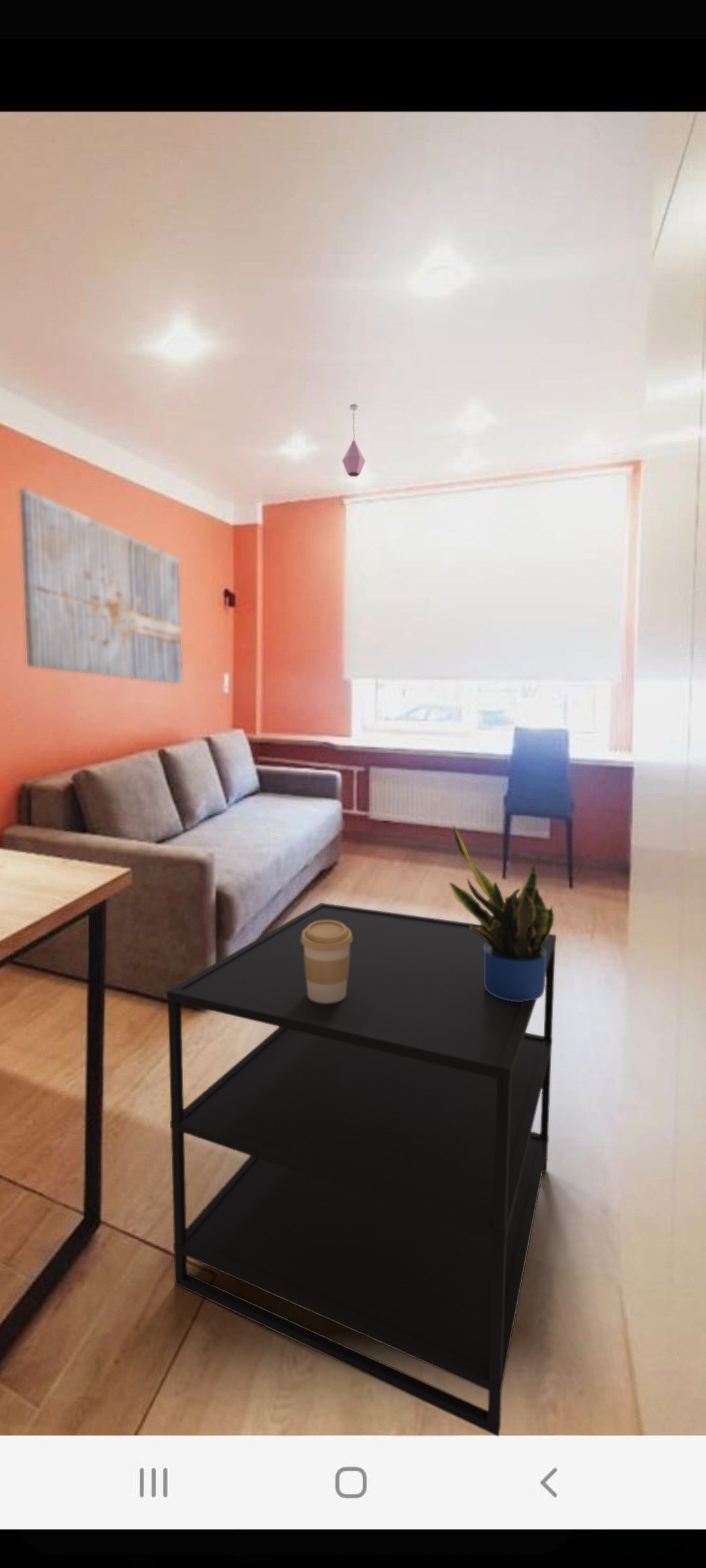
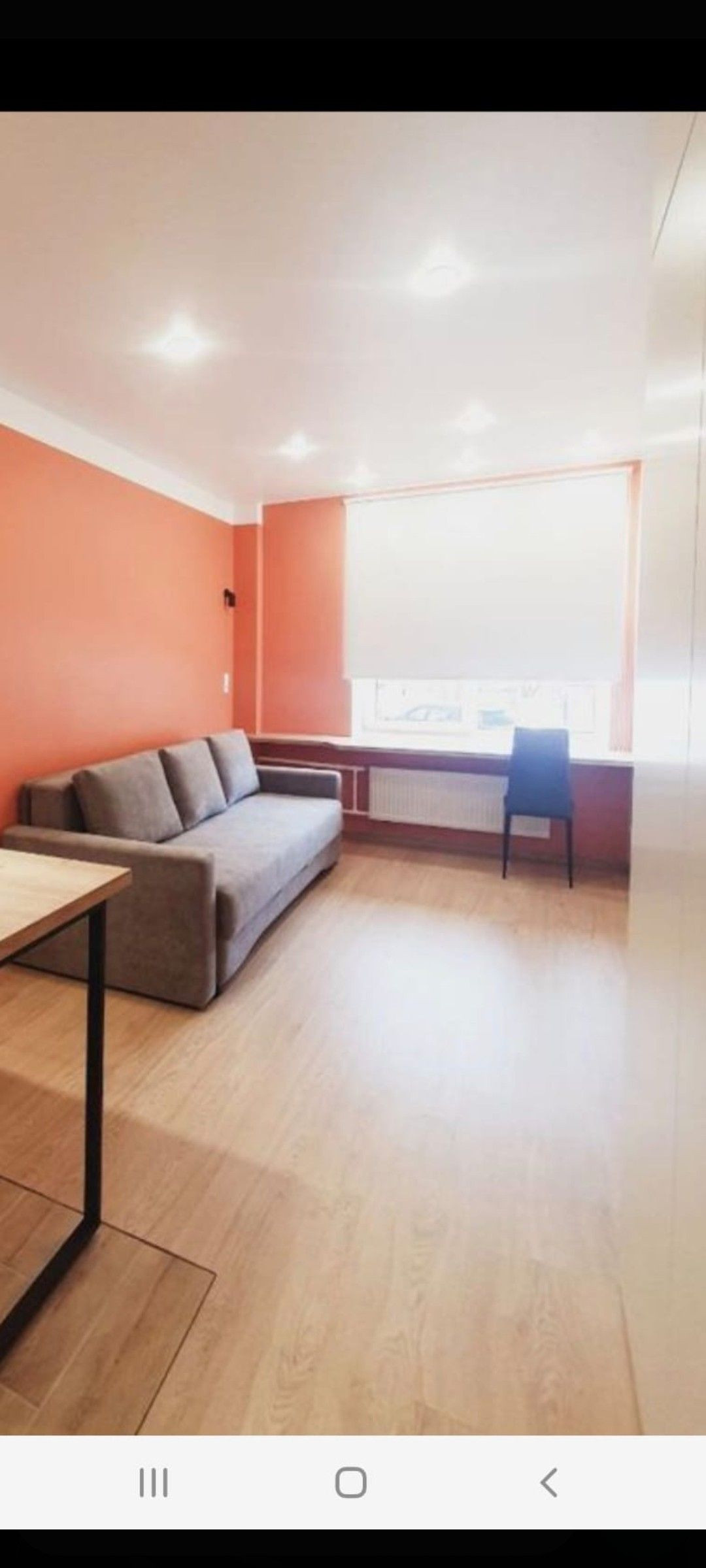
- pendant light (354, 440)
- potted plant (496, 909)
- wall art (114, 603)
- side table (384, 1092)
- coffee cup (326, 957)
